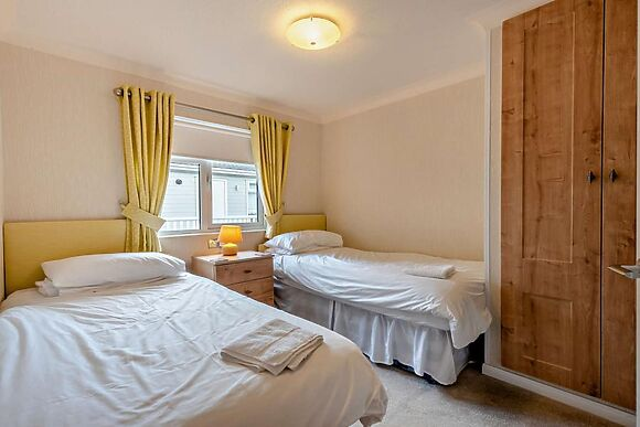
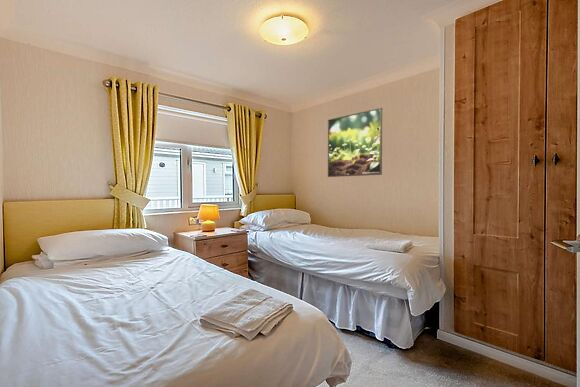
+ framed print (352, 145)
